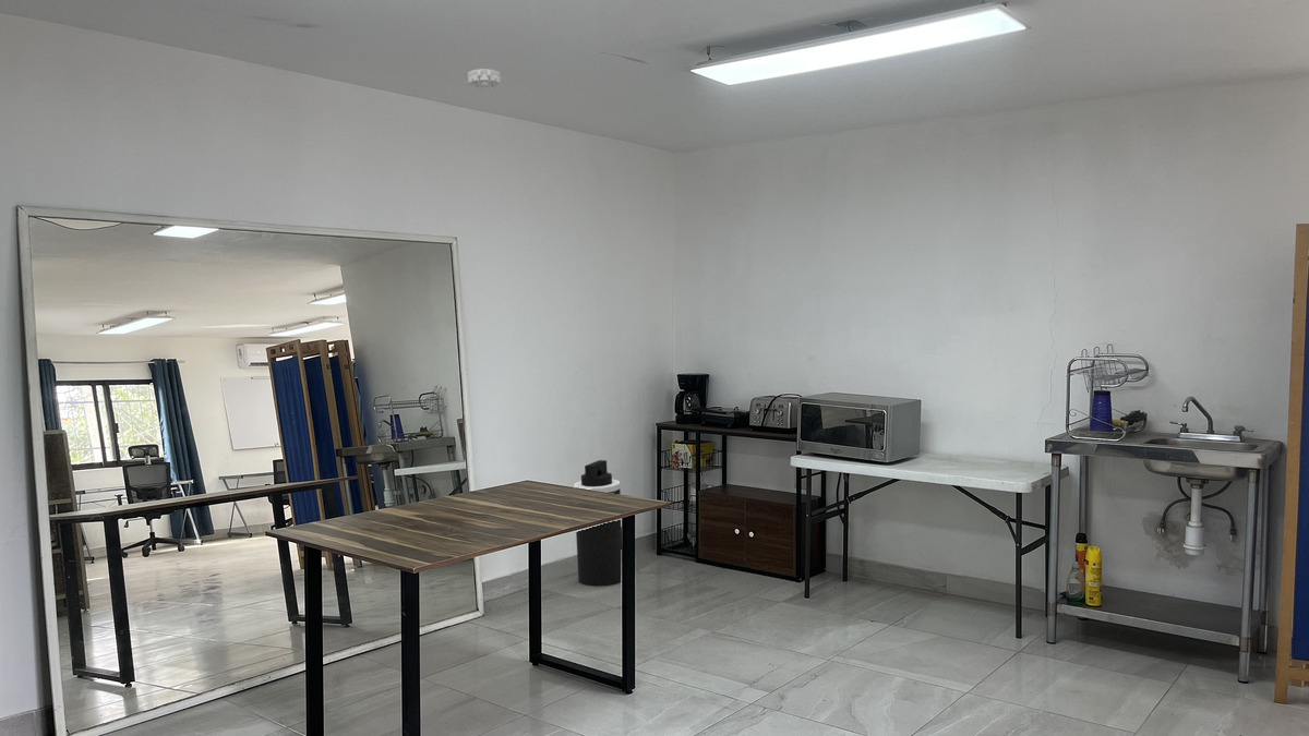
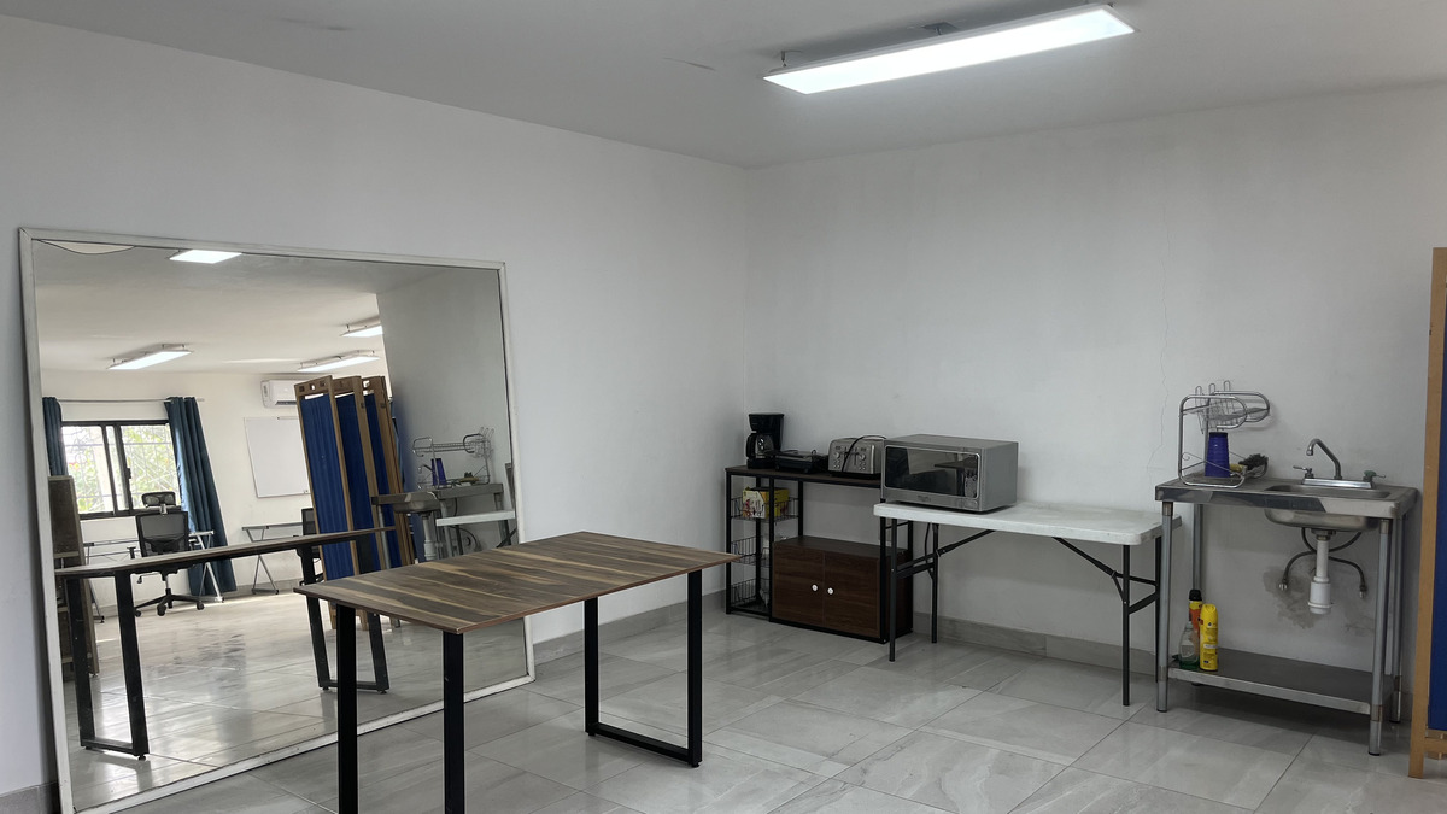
- smoke detector (483, 77)
- trash can (600, 524)
